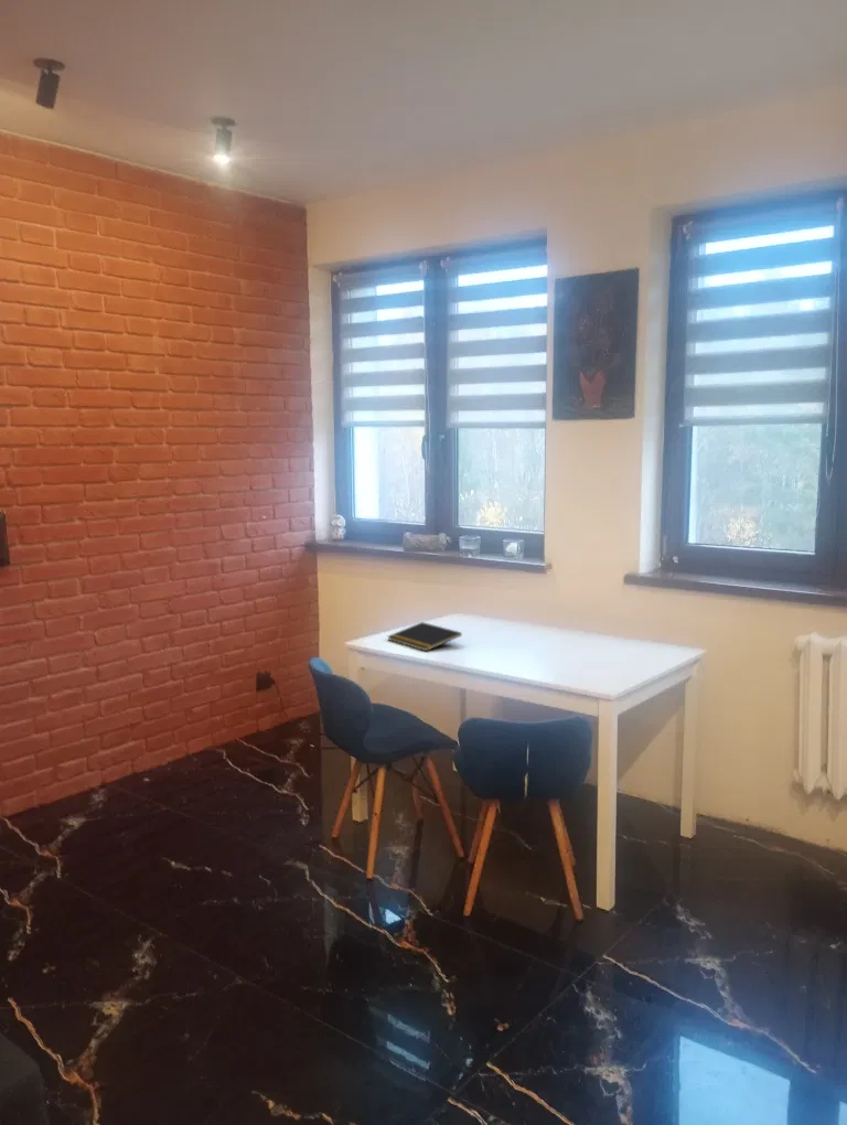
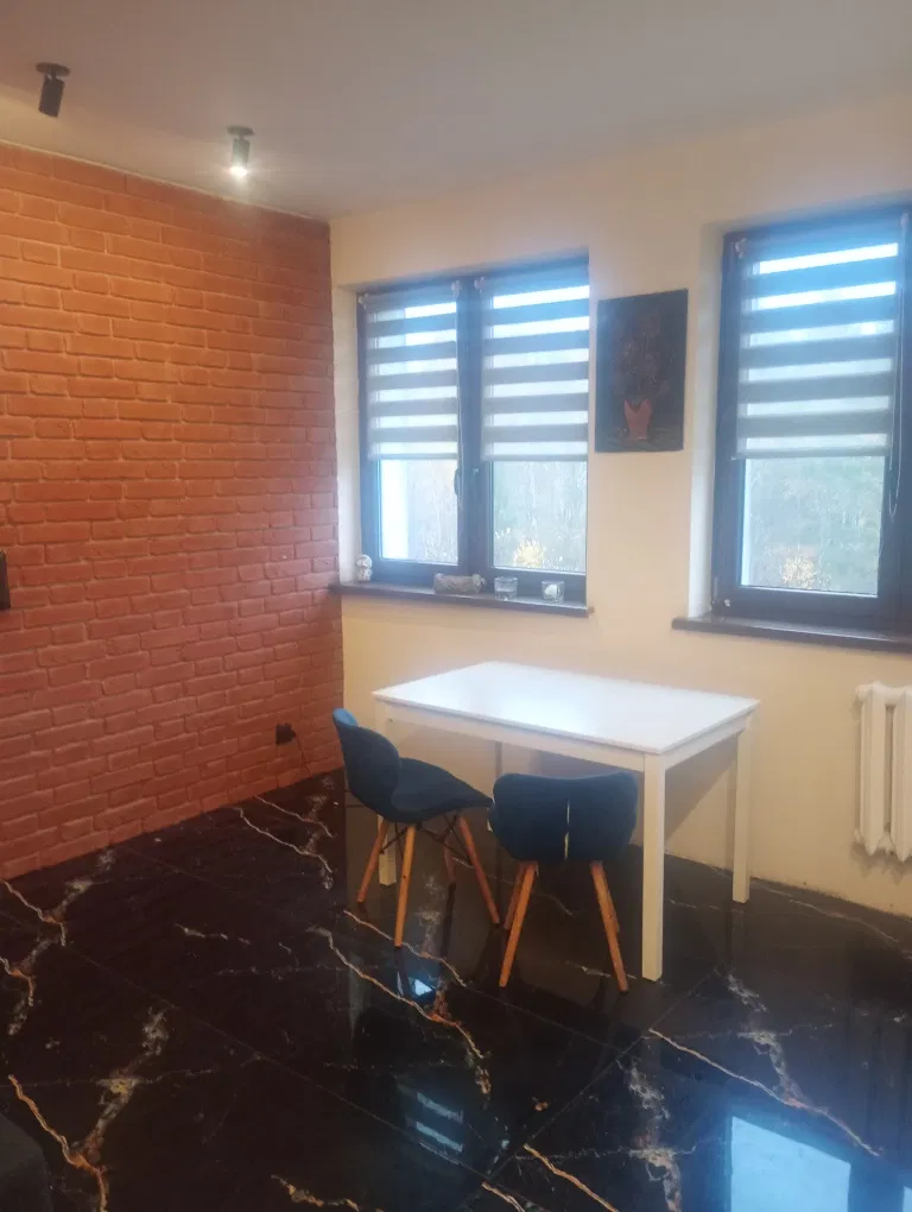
- notepad (424, 635)
